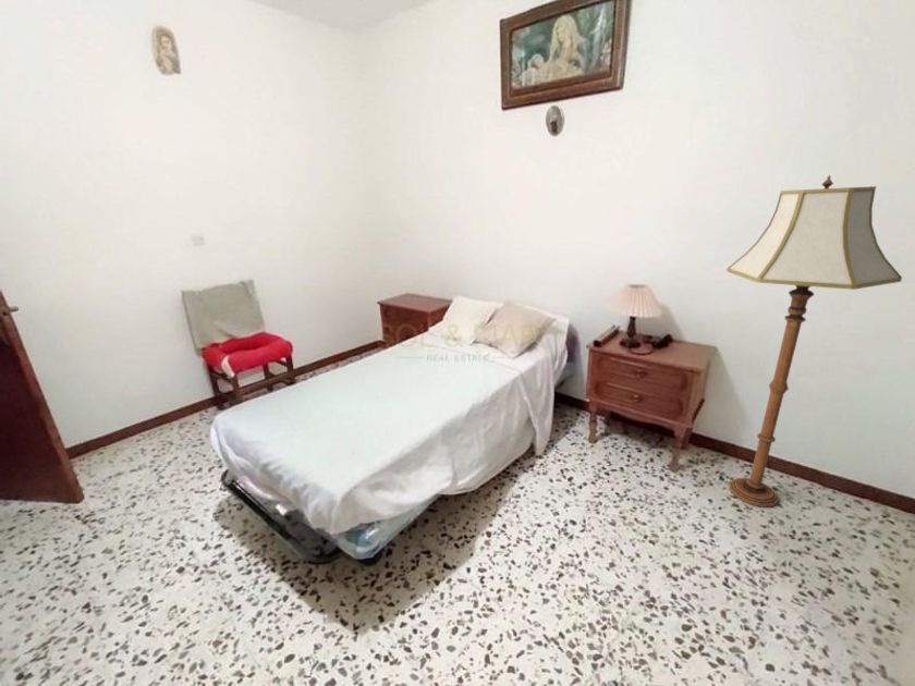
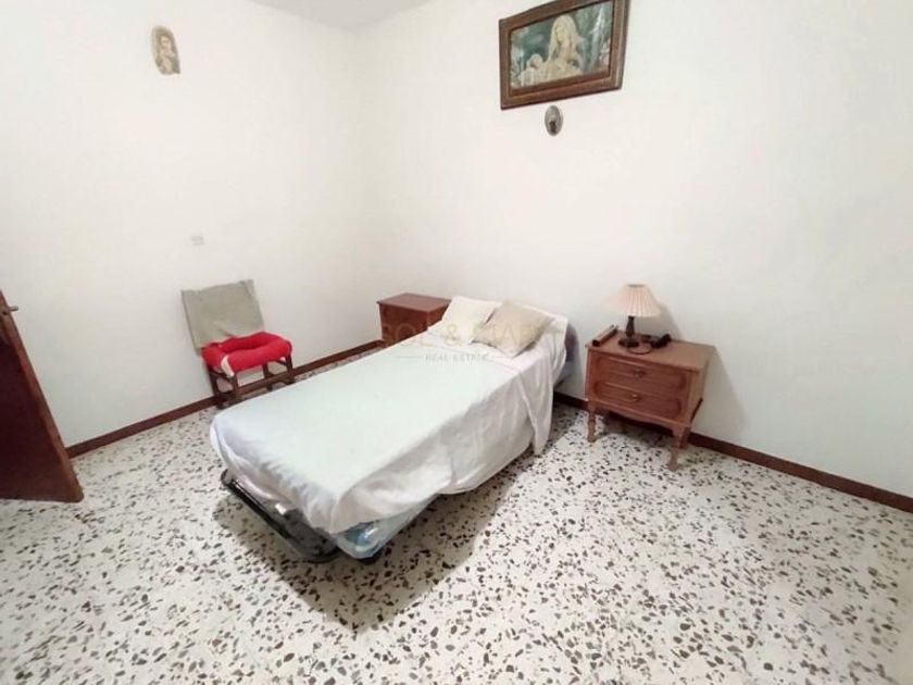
- floor lamp (785, 355)
